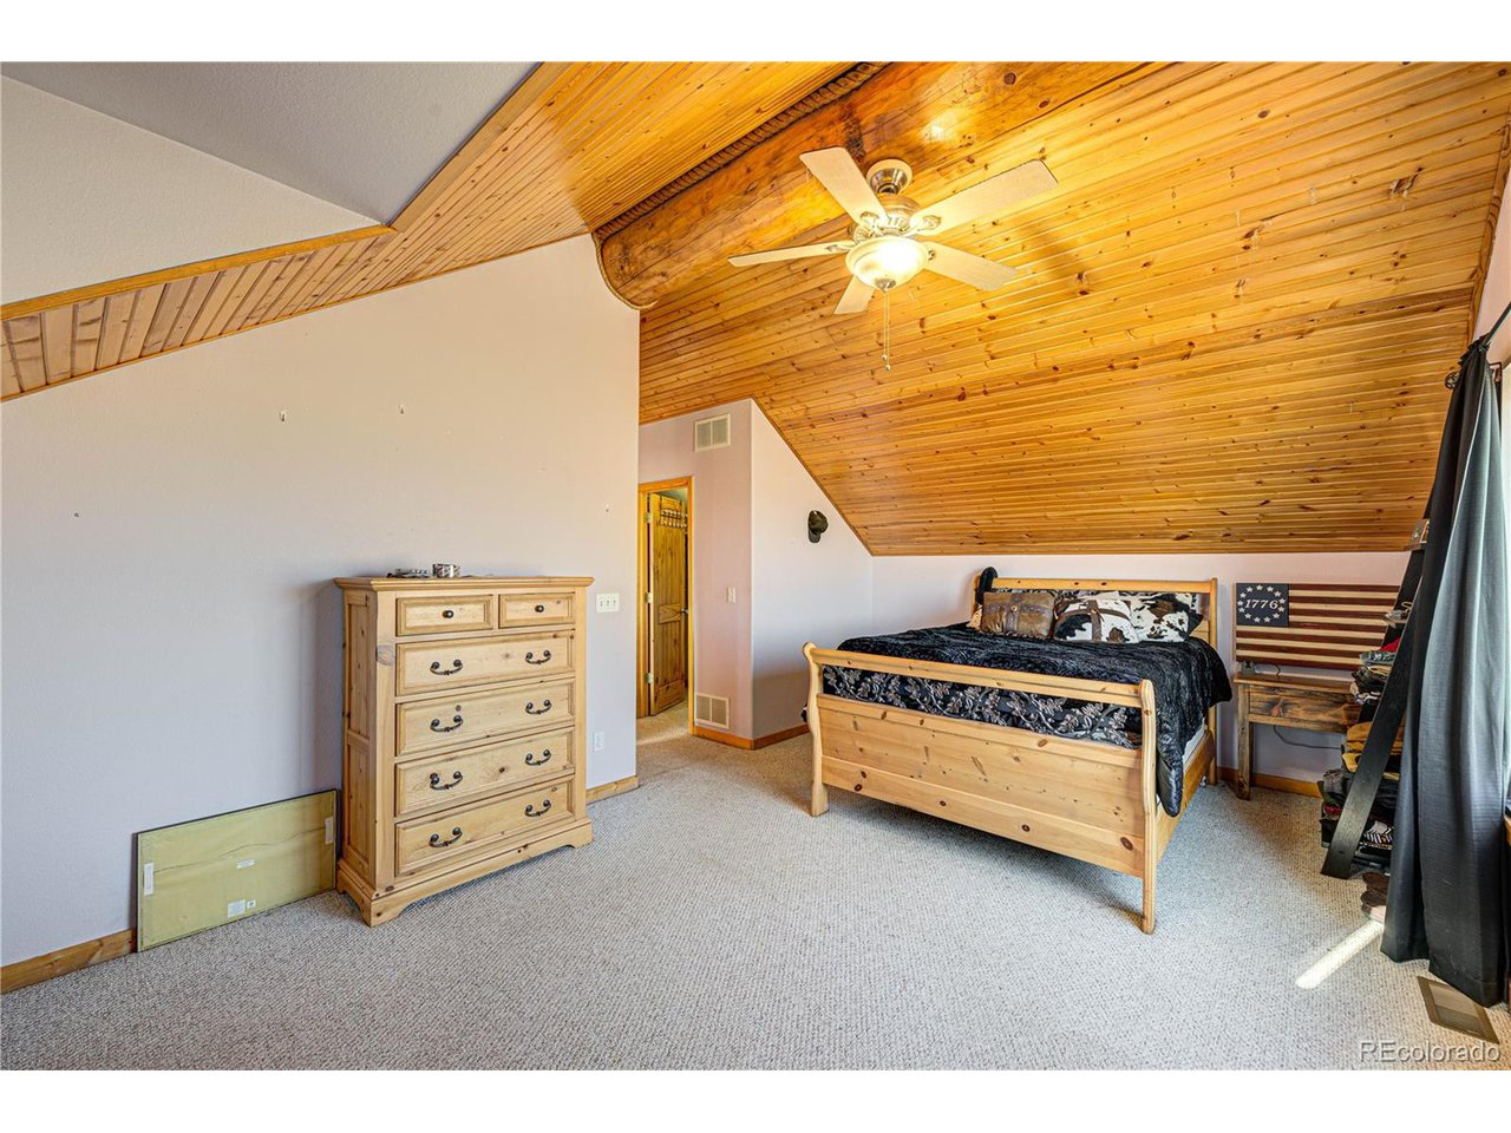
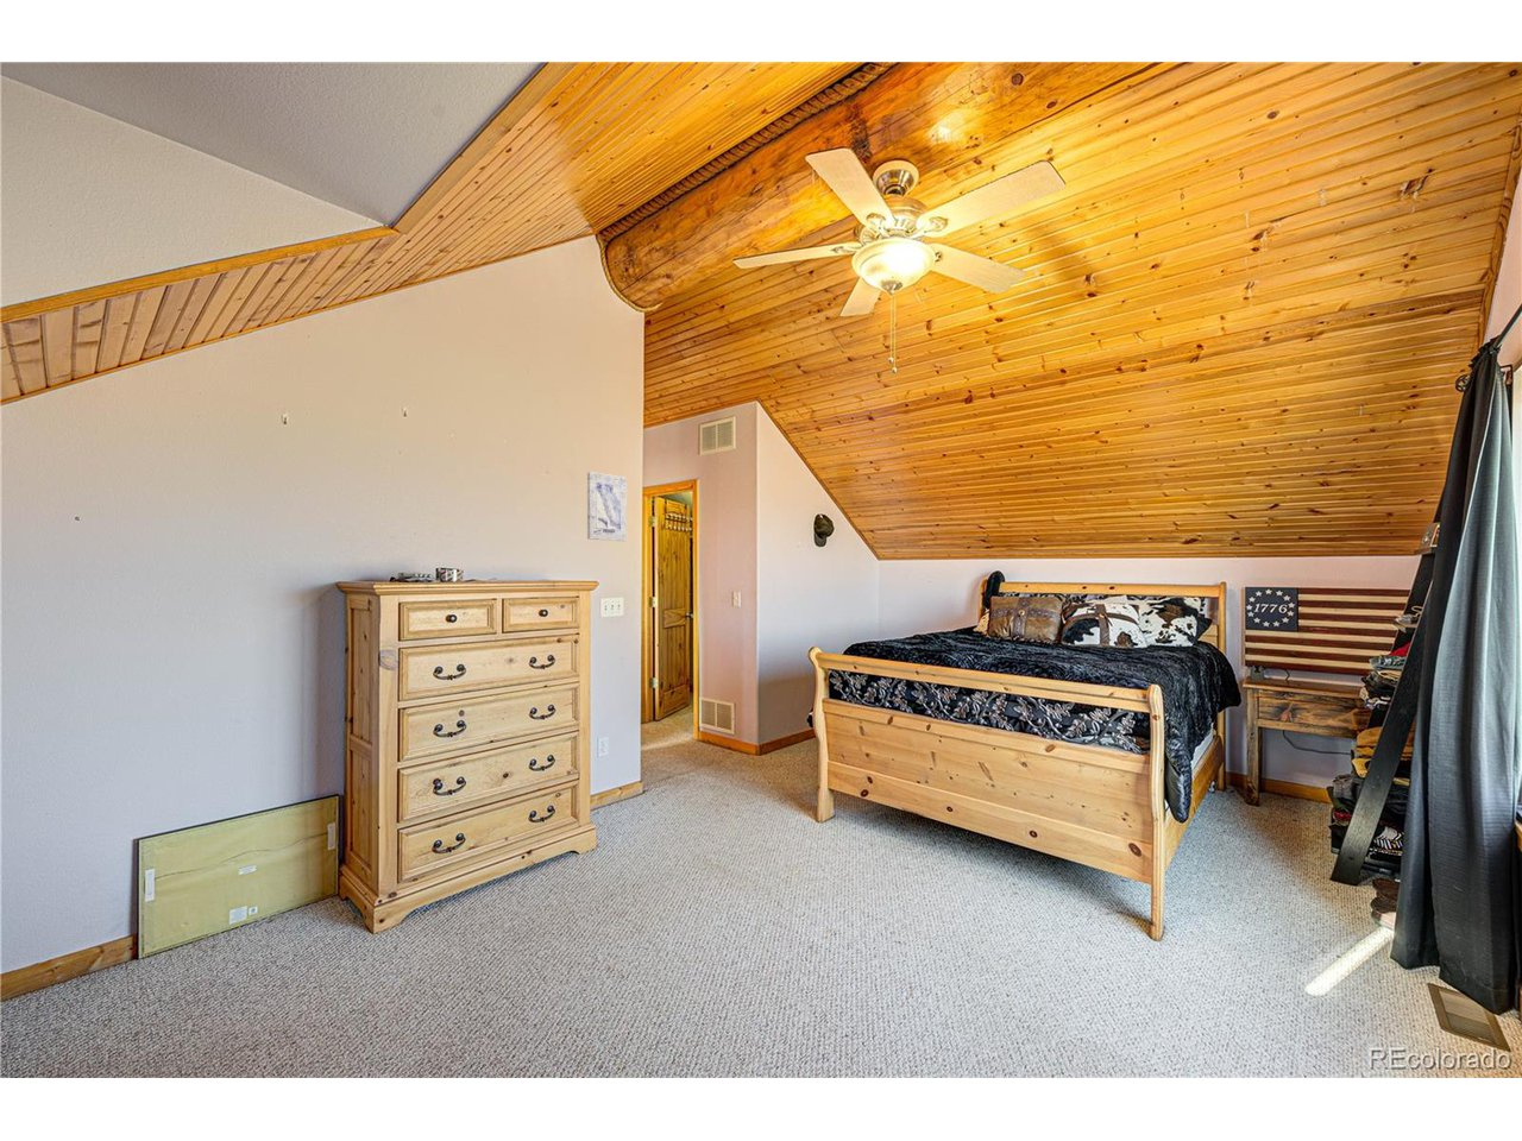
+ wall art (606, 507)
